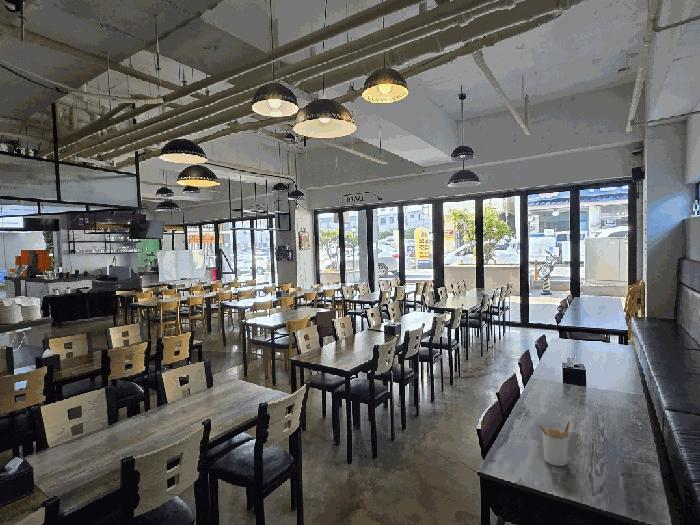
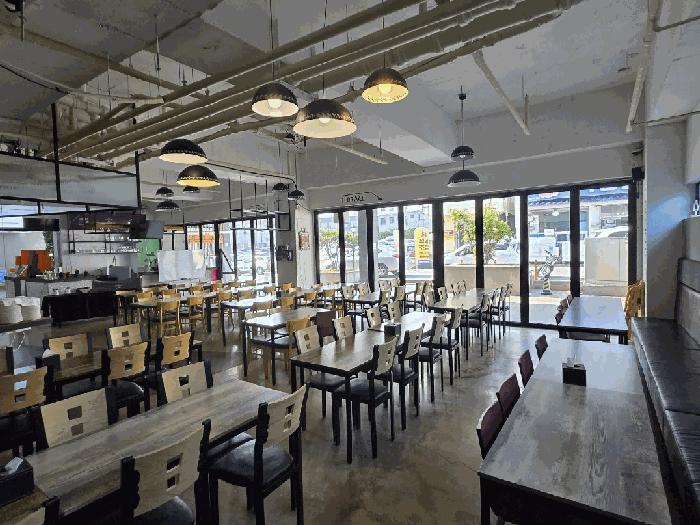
- utensil holder (556, 442)
